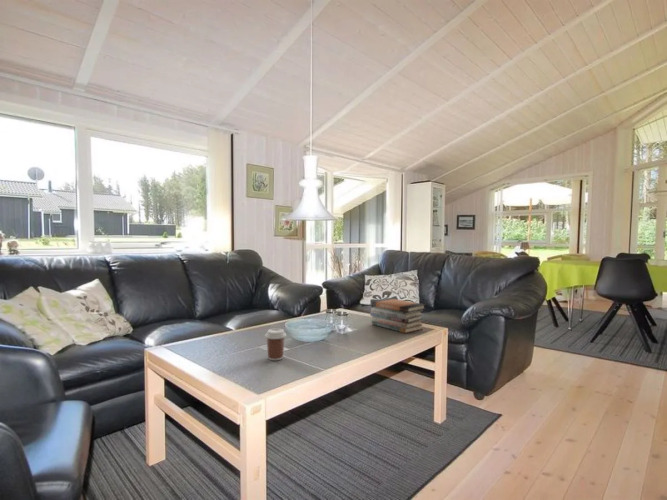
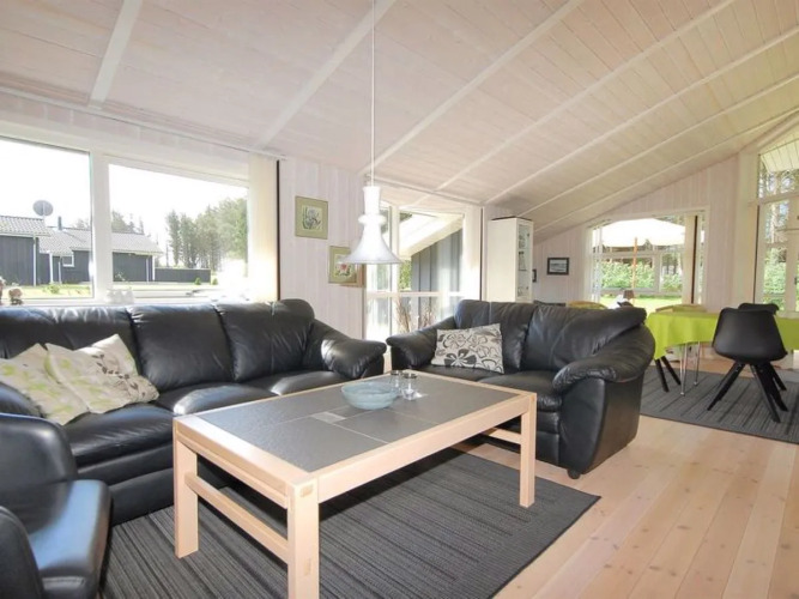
- coffee cup (275, 344)
- book stack (396, 314)
